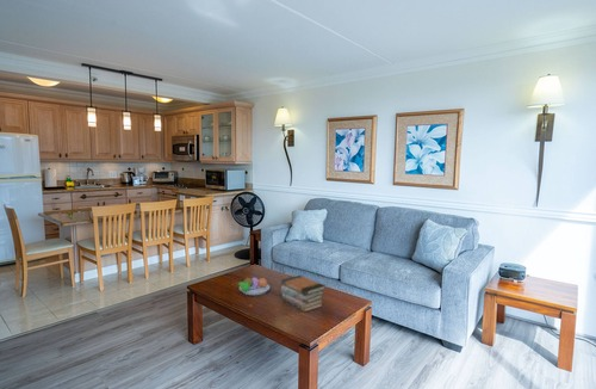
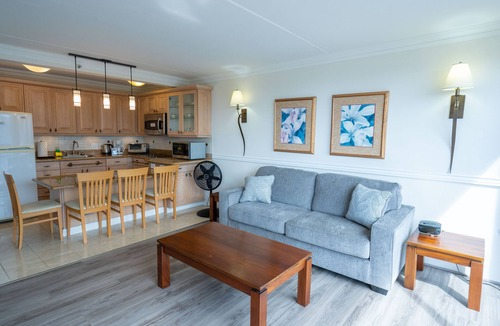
- book stack (302, 292)
- fruit bowl (253, 284)
